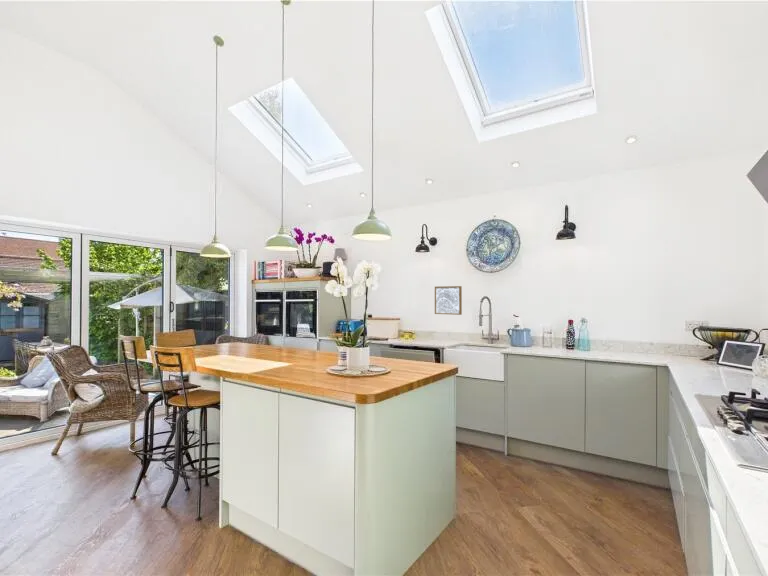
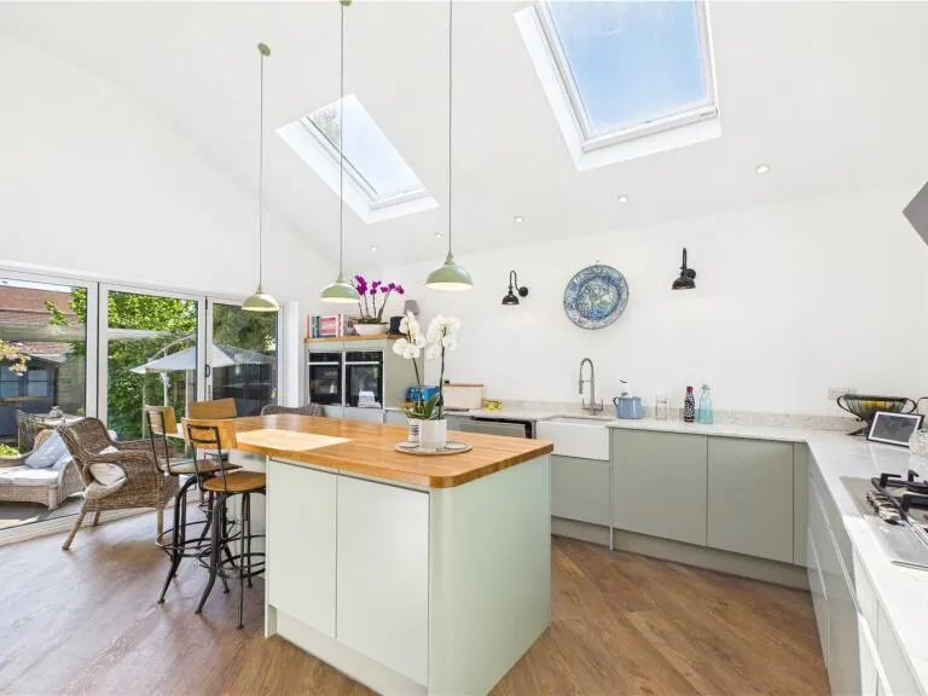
- wall art (447, 300)
